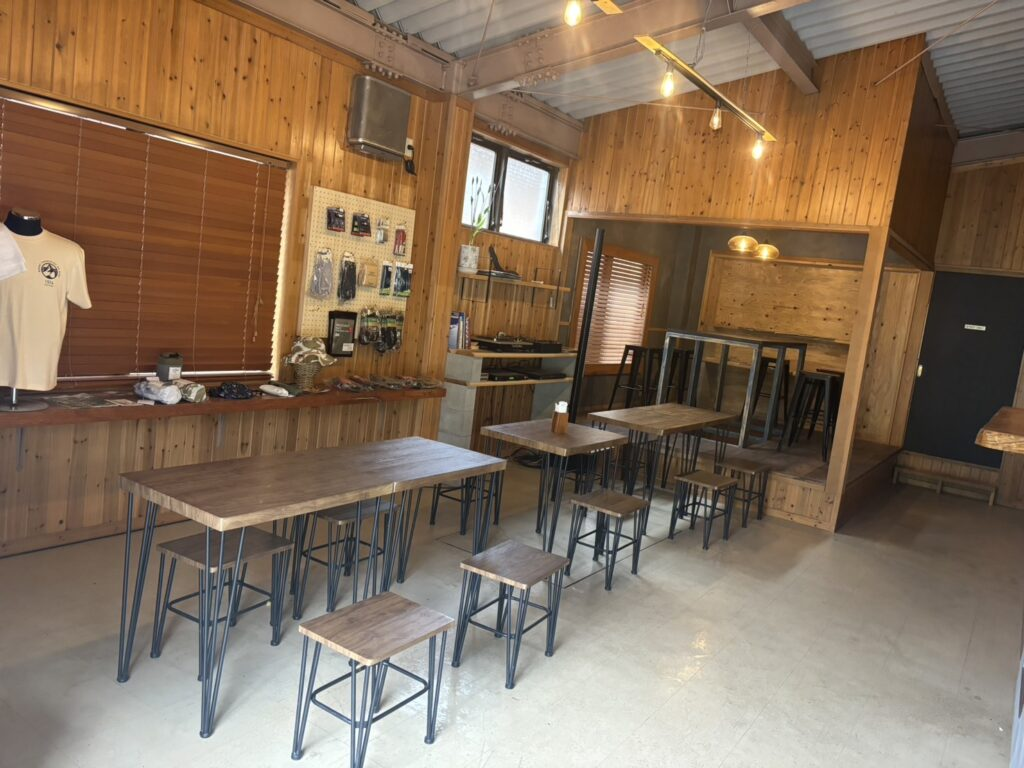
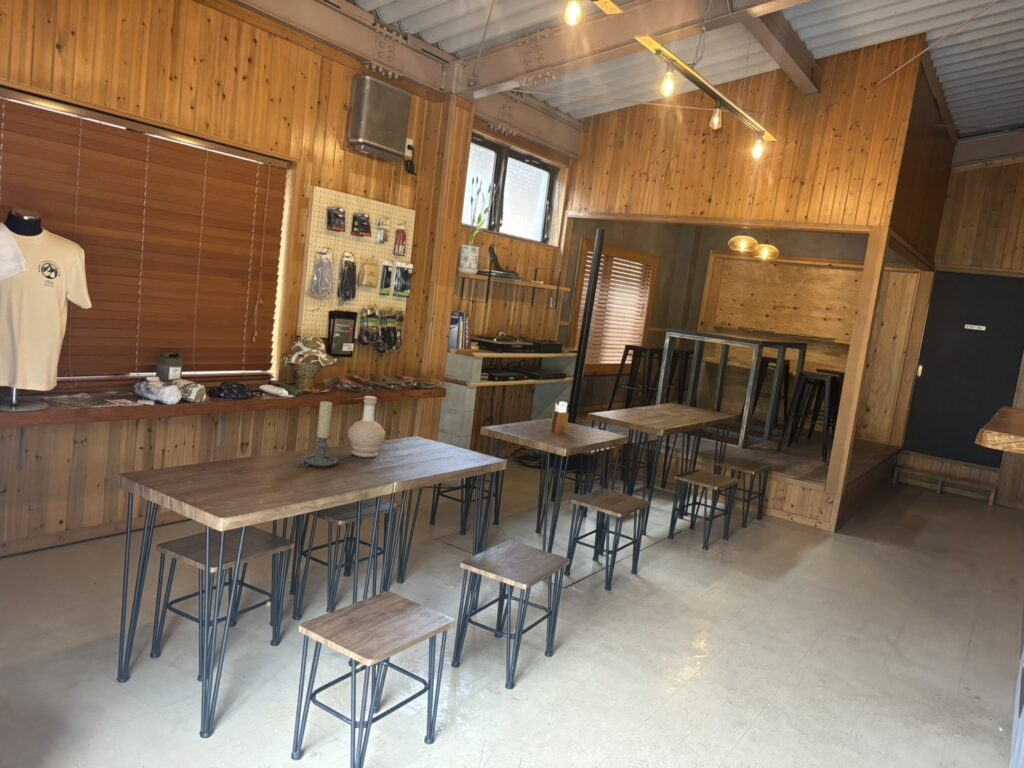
+ bottle (367, 426)
+ candle holder (320, 432)
